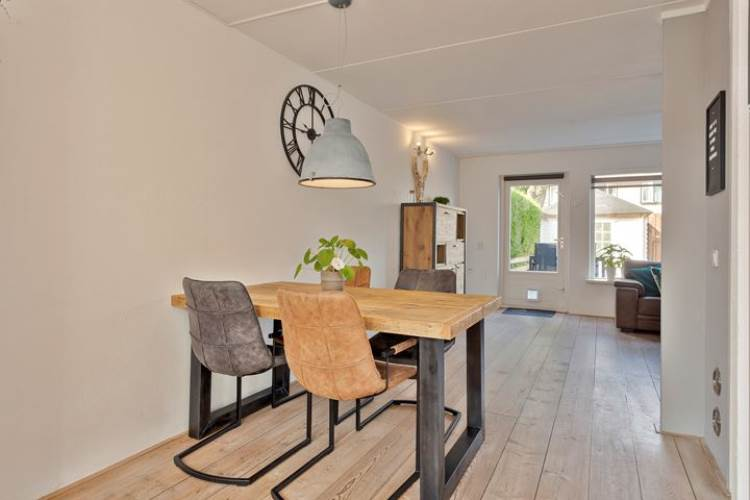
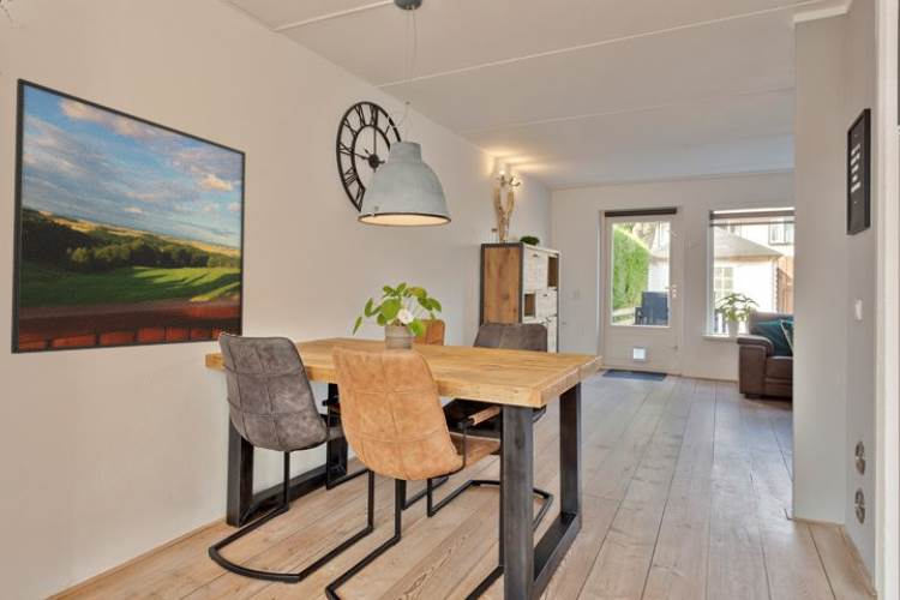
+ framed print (150, 233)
